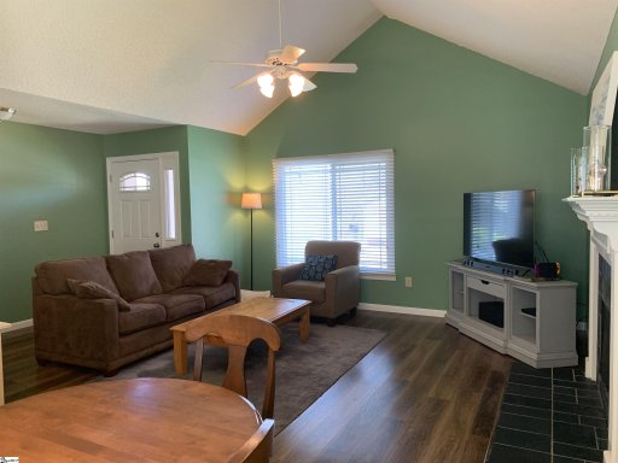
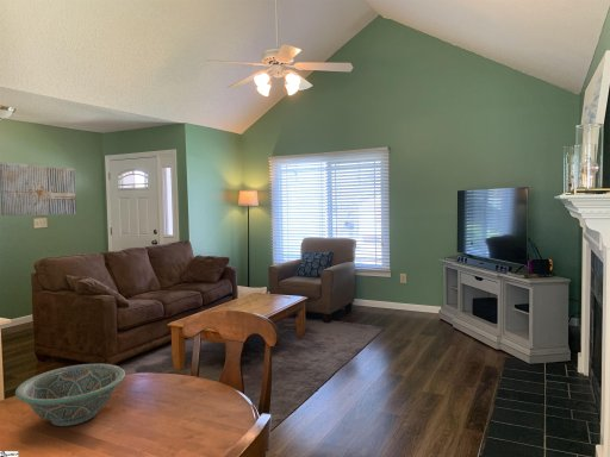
+ wall art (41, 189)
+ decorative bowl (73, 397)
